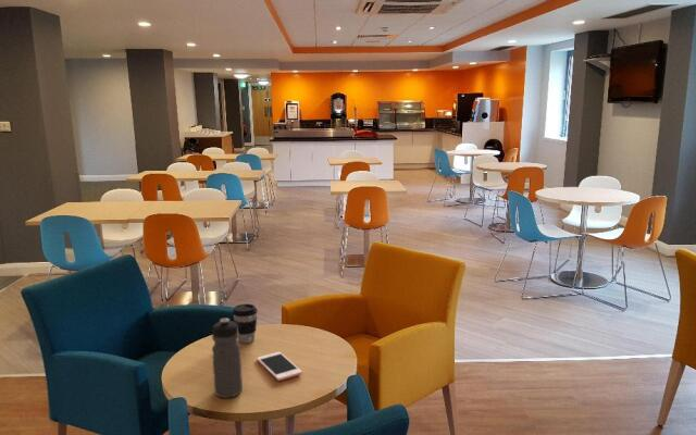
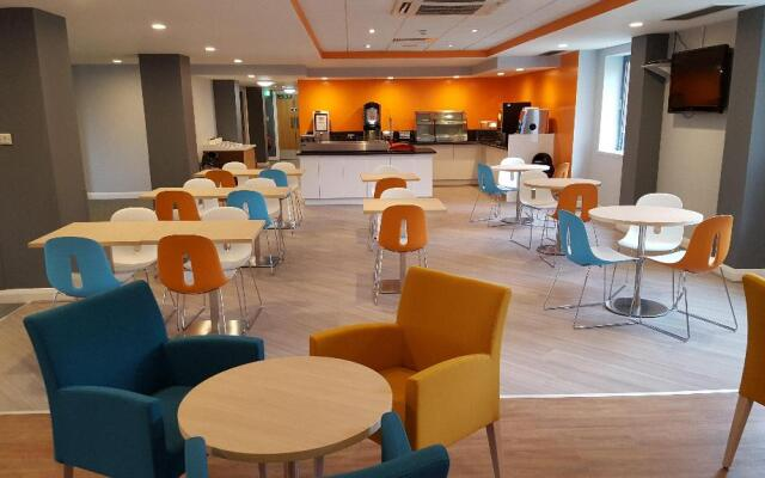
- cell phone (278, 365)
- water bottle (226, 356)
- coffee cup (245, 323)
